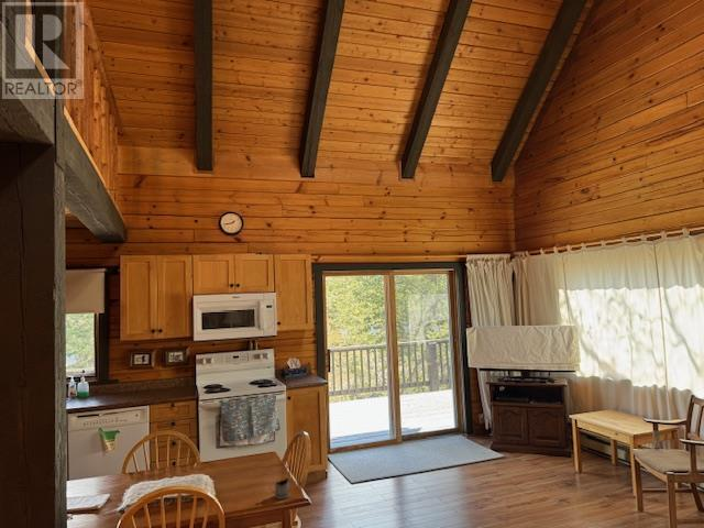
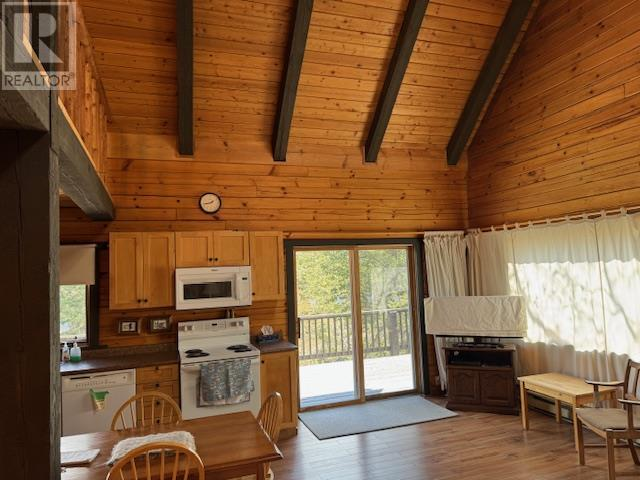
- tea glass holder (279, 487)
